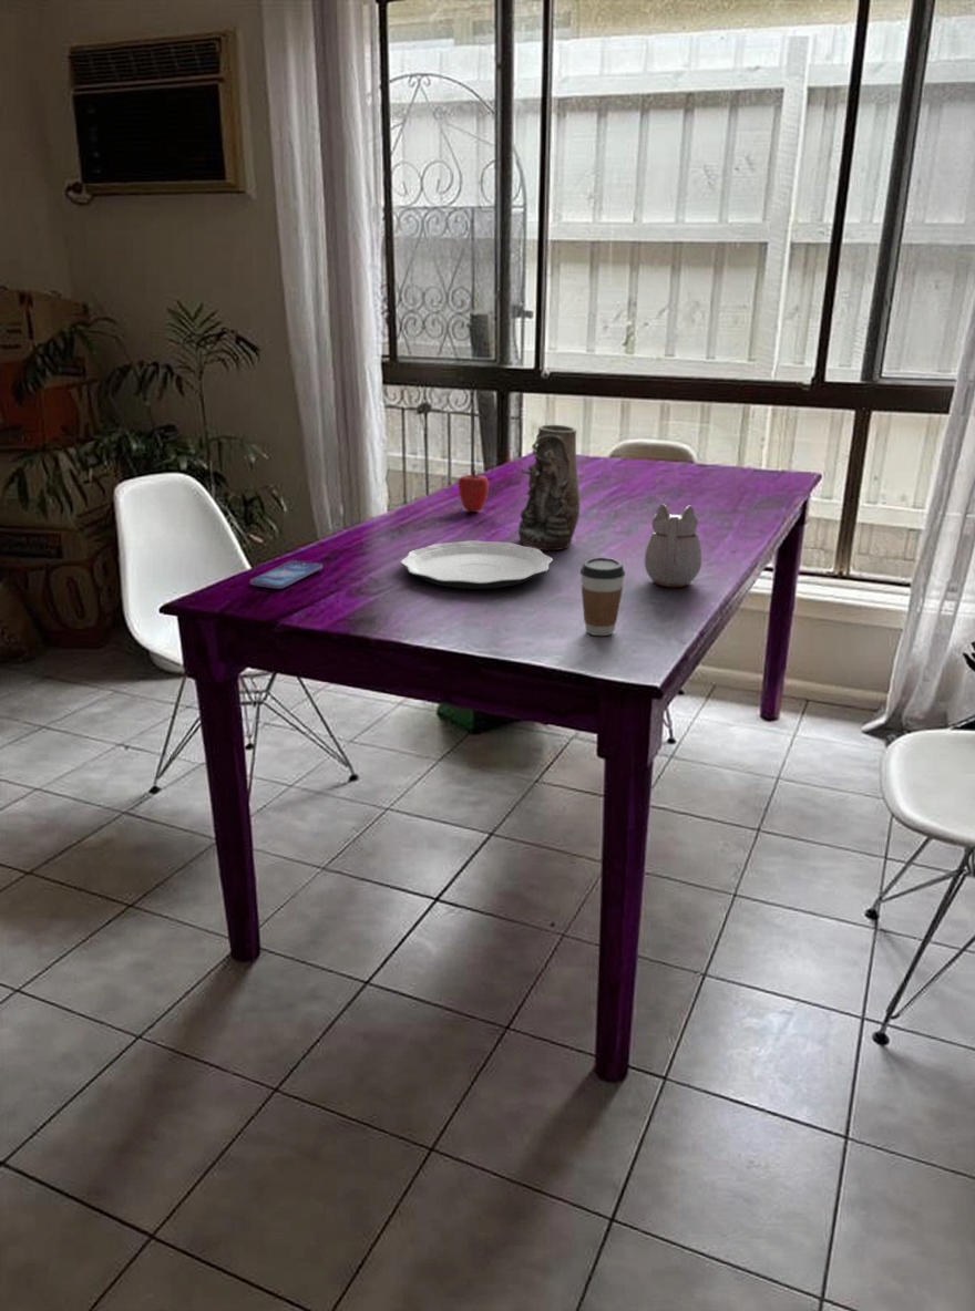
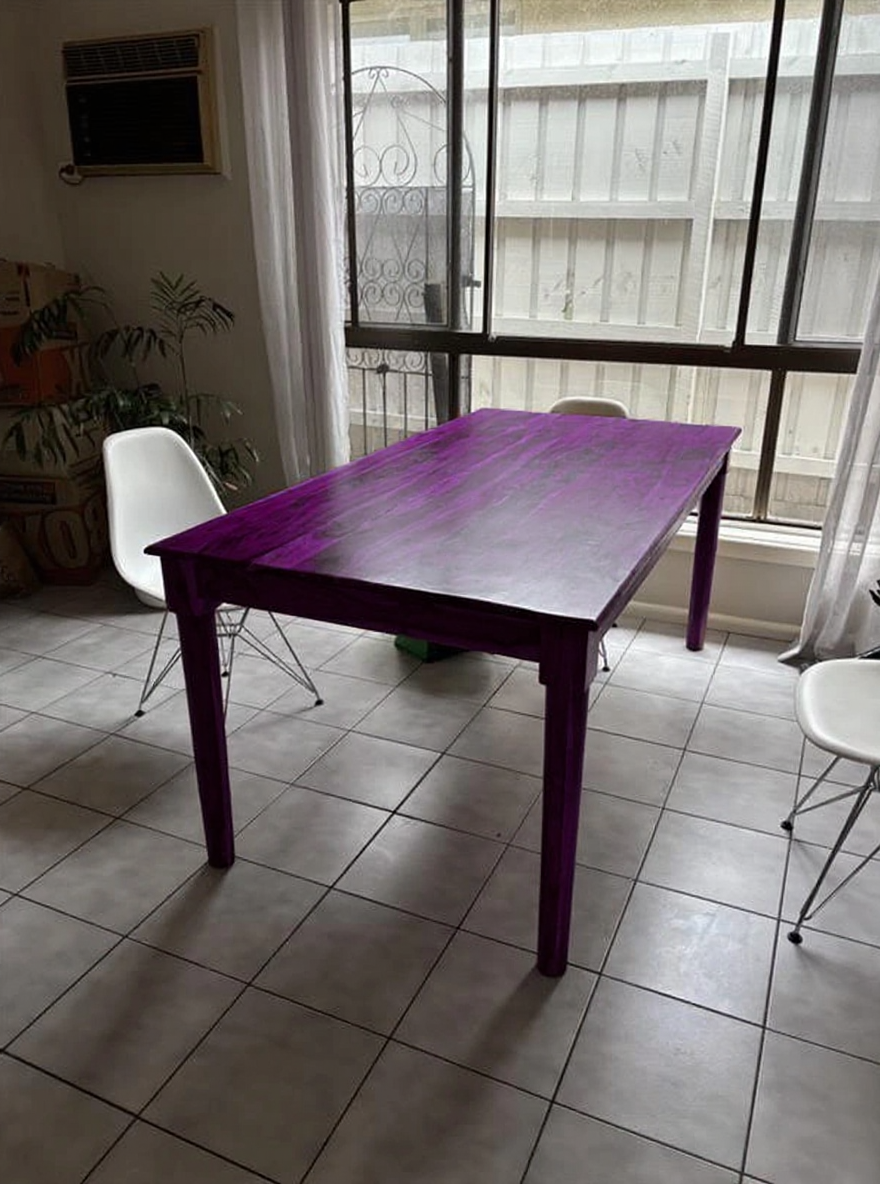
- teapot (674, 544)
- coffee cup (601, 597)
- smartphone (287, 574)
- apple (473, 491)
- plate (476, 565)
- vase (548, 485)
